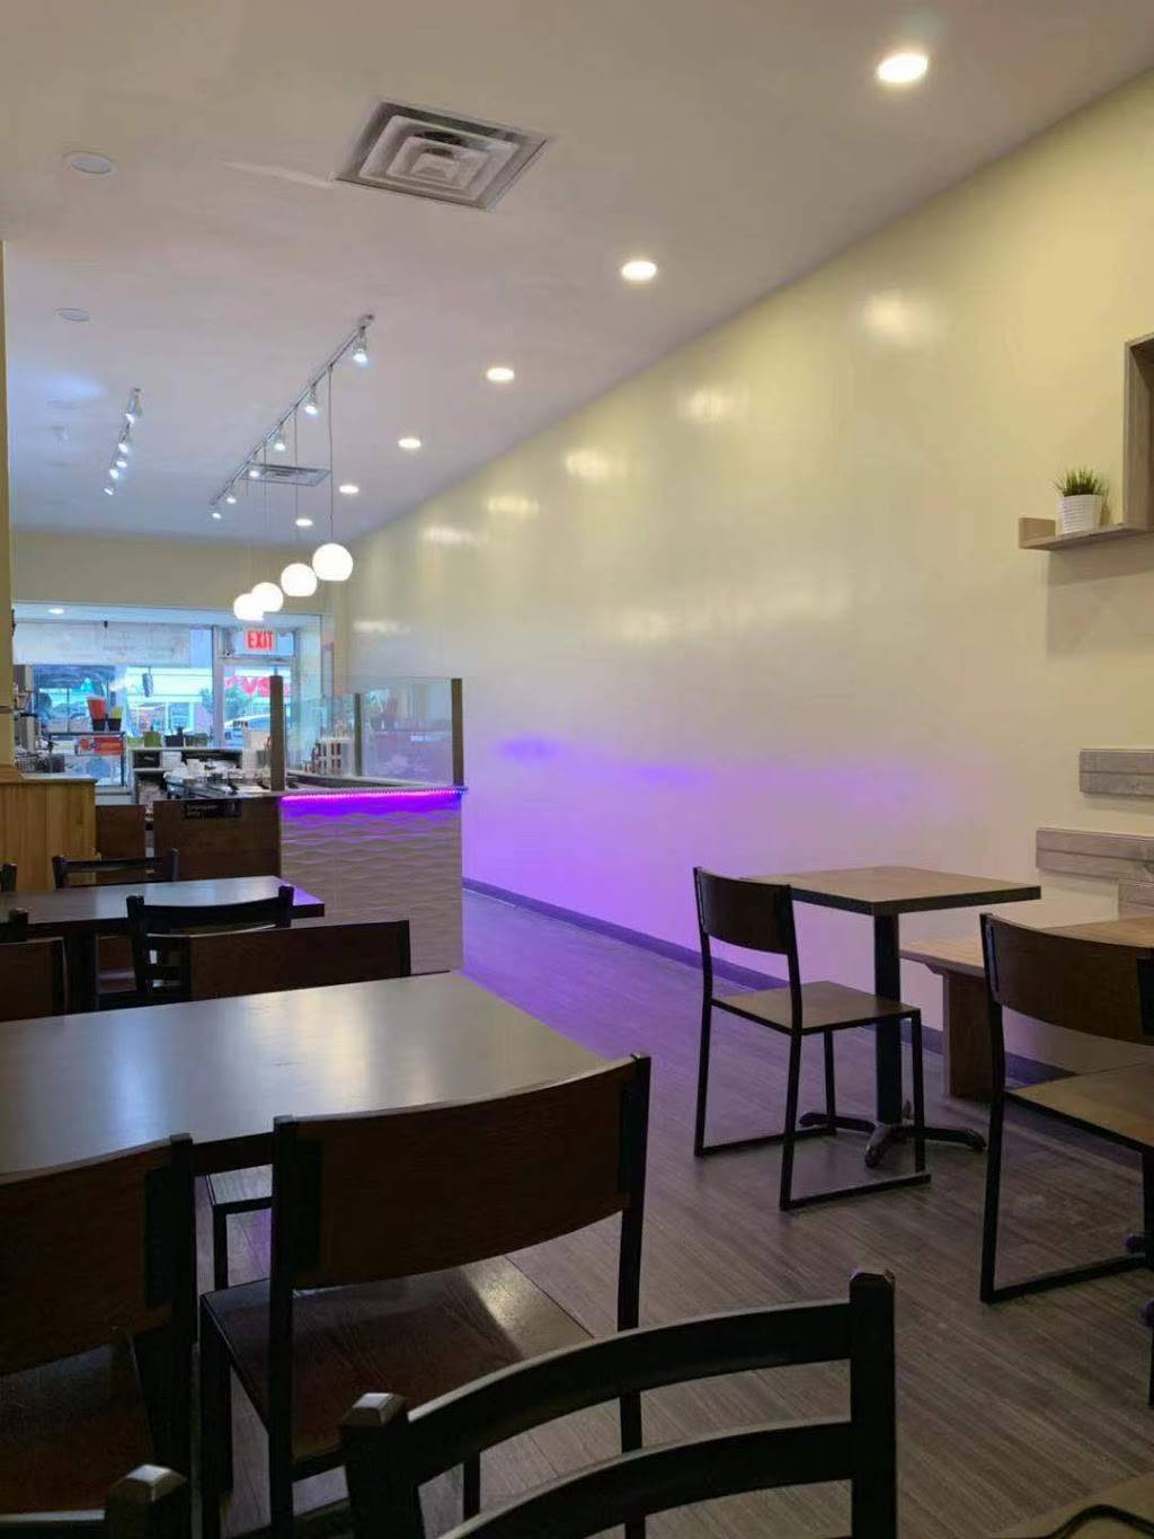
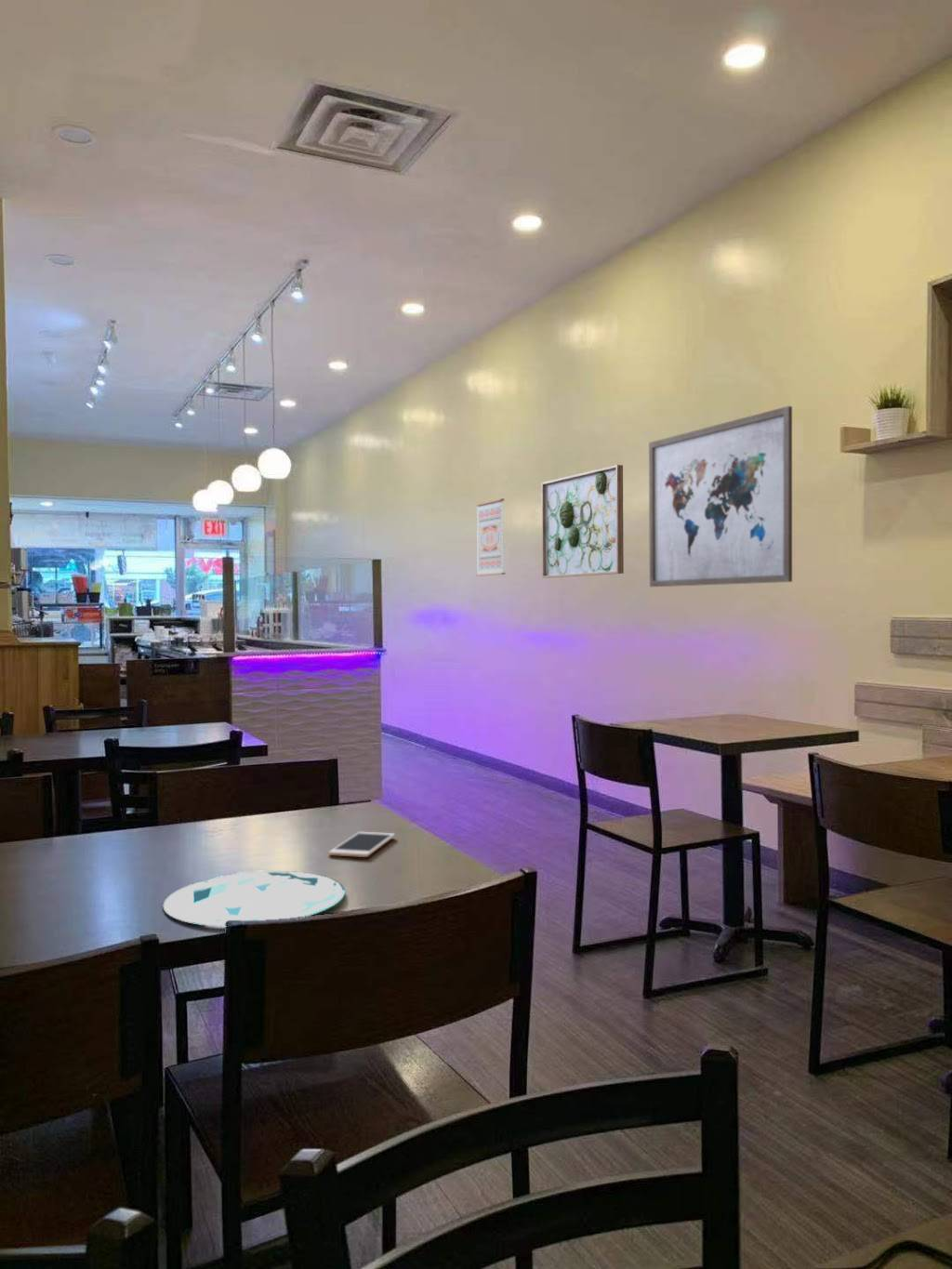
+ plate (256, 888)
+ cell phone (363, 843)
+ wall art (578, 525)
+ wall art (713, 505)
+ wall art (490, 538)
